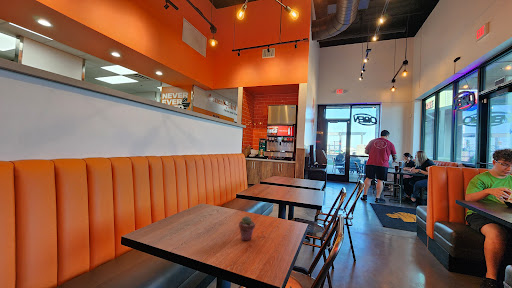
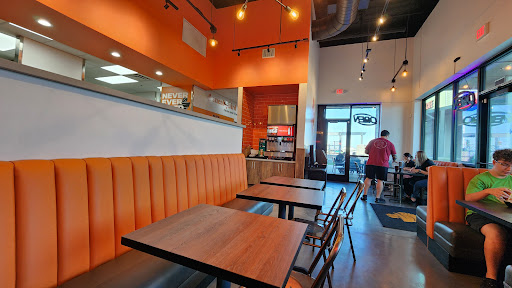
- potted succulent (246, 227)
